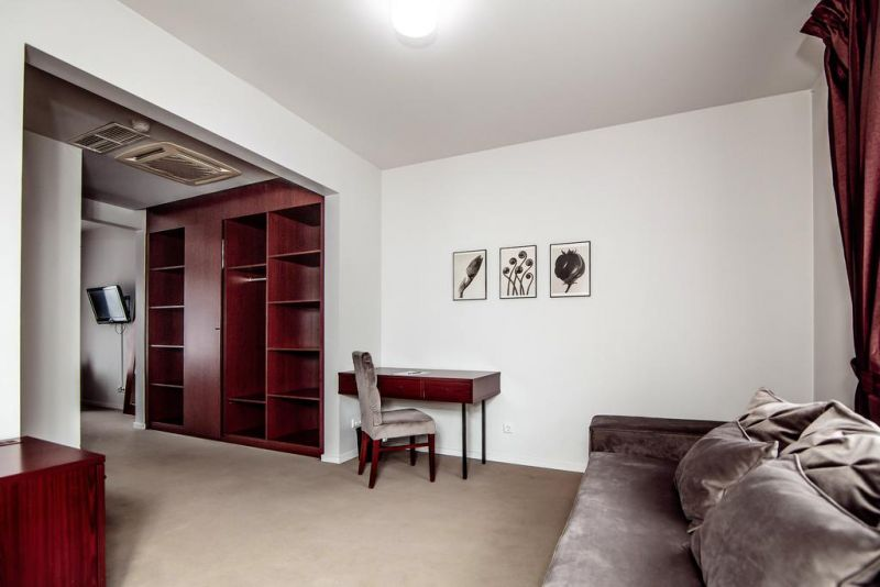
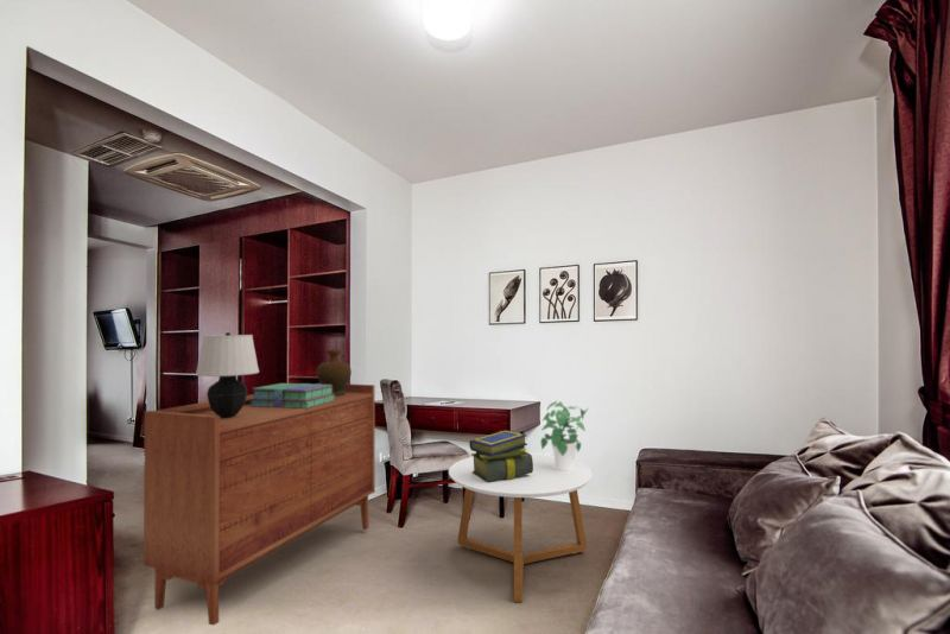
+ coffee table (520, 516)
+ potted plant (563, 435)
+ stack of books (500, 454)
+ decorative vase (334, 372)
+ sideboard (279, 478)
+ table lamp (228, 374)
+ stack of books (293, 394)
